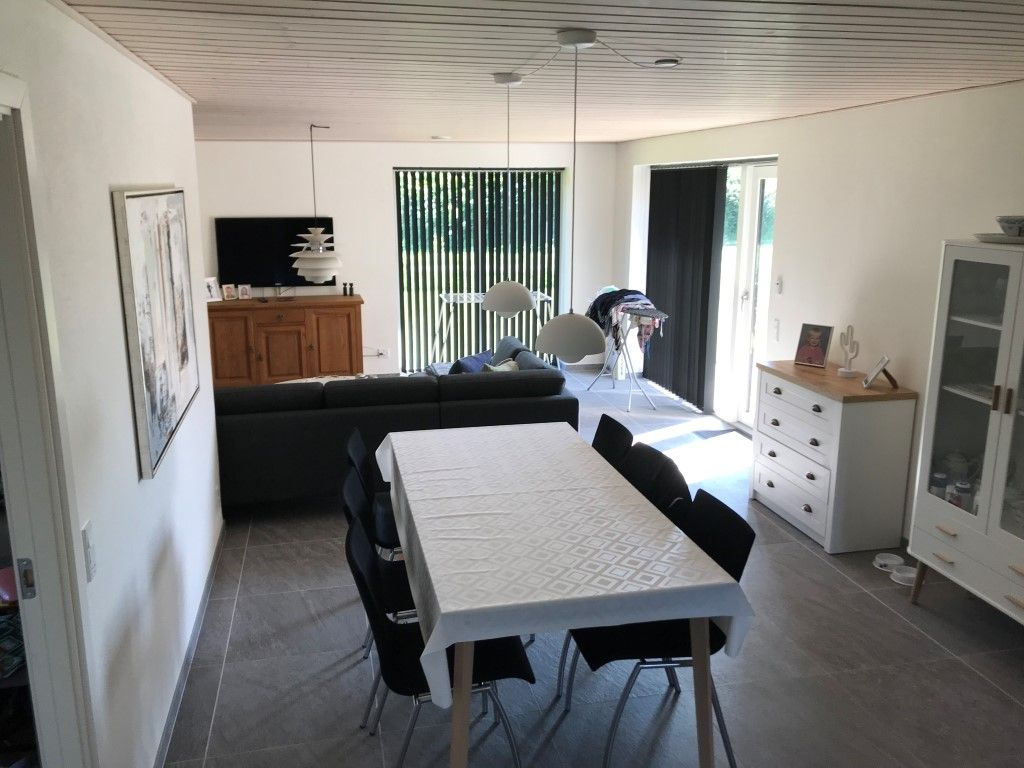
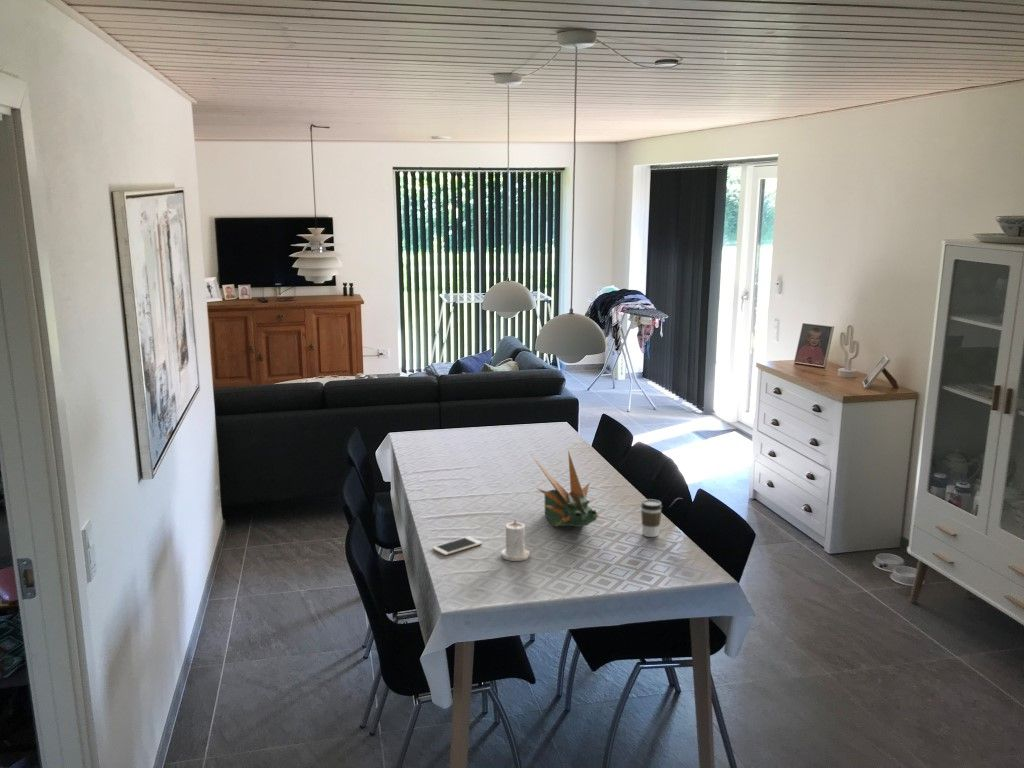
+ cell phone (457, 545)
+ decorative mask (568, 492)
+ candle (515, 538)
+ coffee cup (651, 518)
